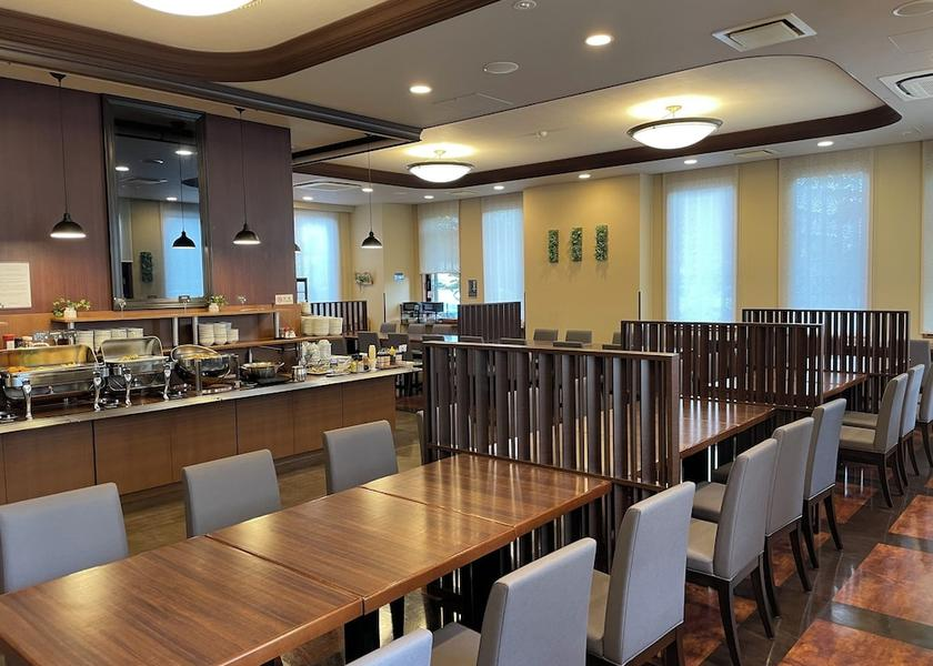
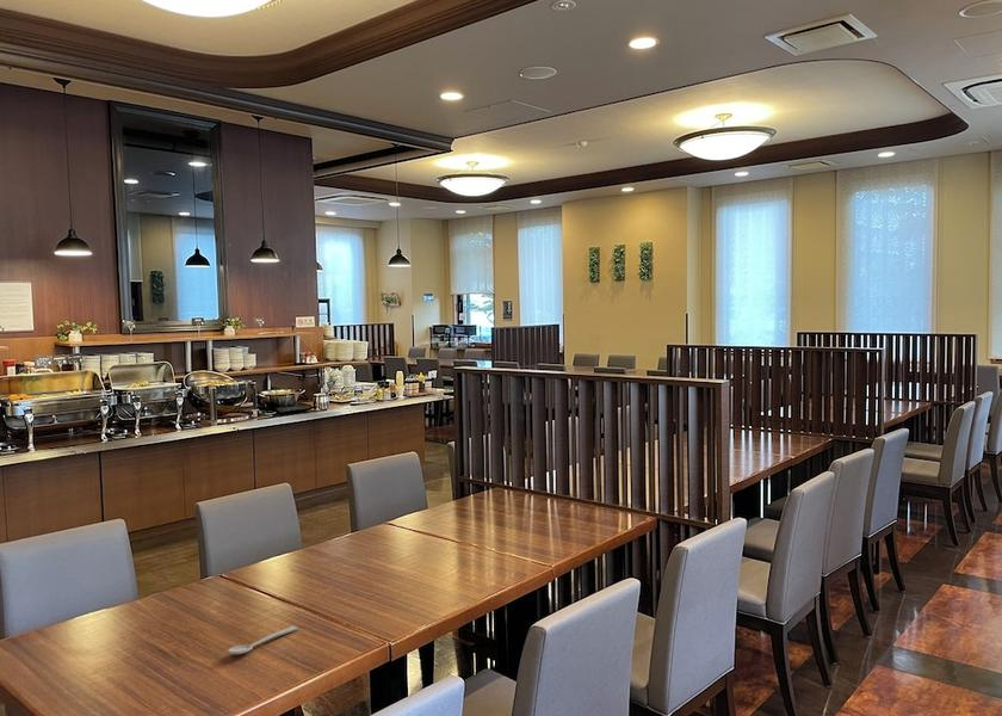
+ spoon (262, 638)
